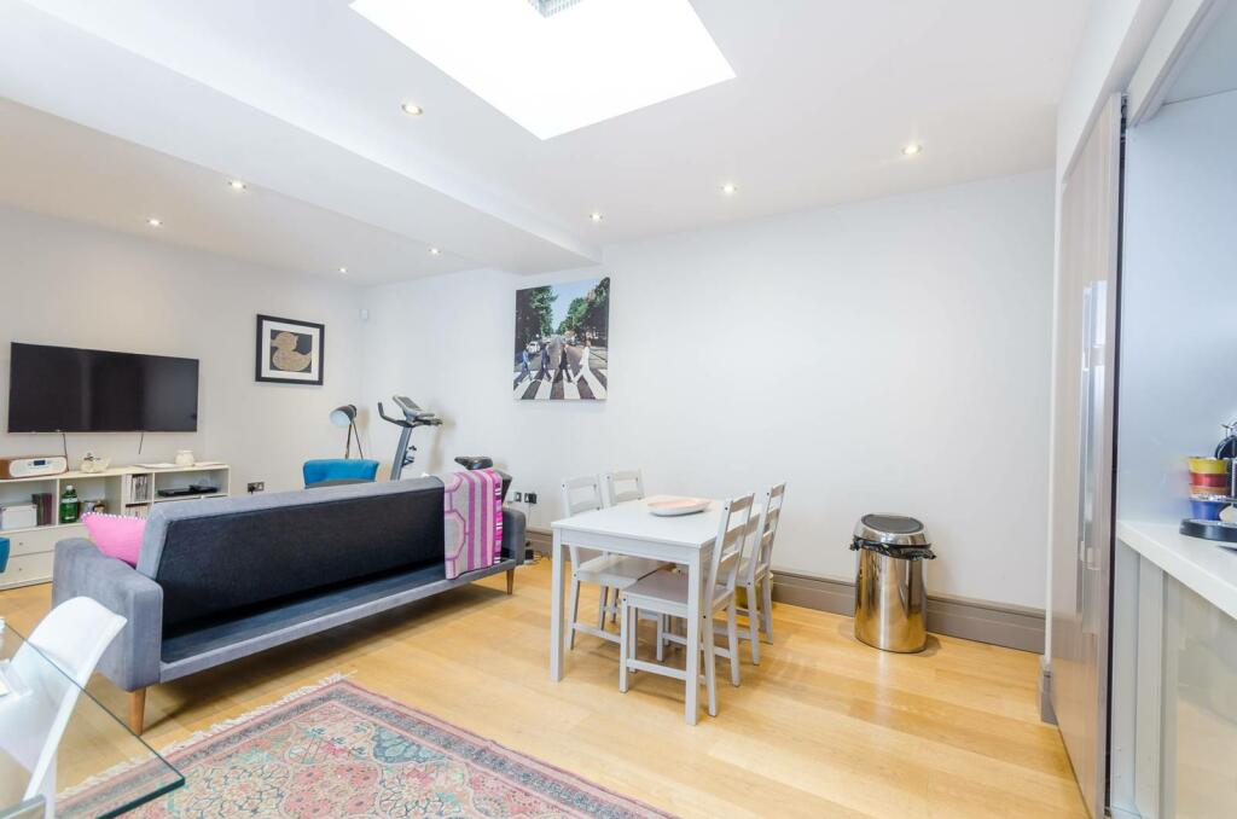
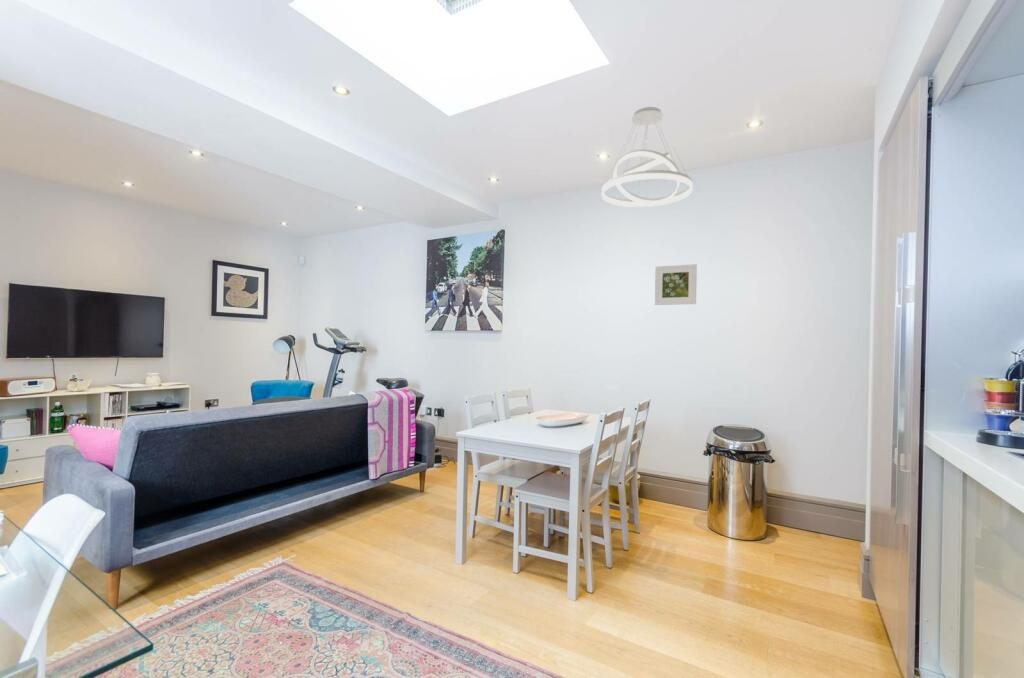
+ pendant light (646, 155)
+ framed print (675, 285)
